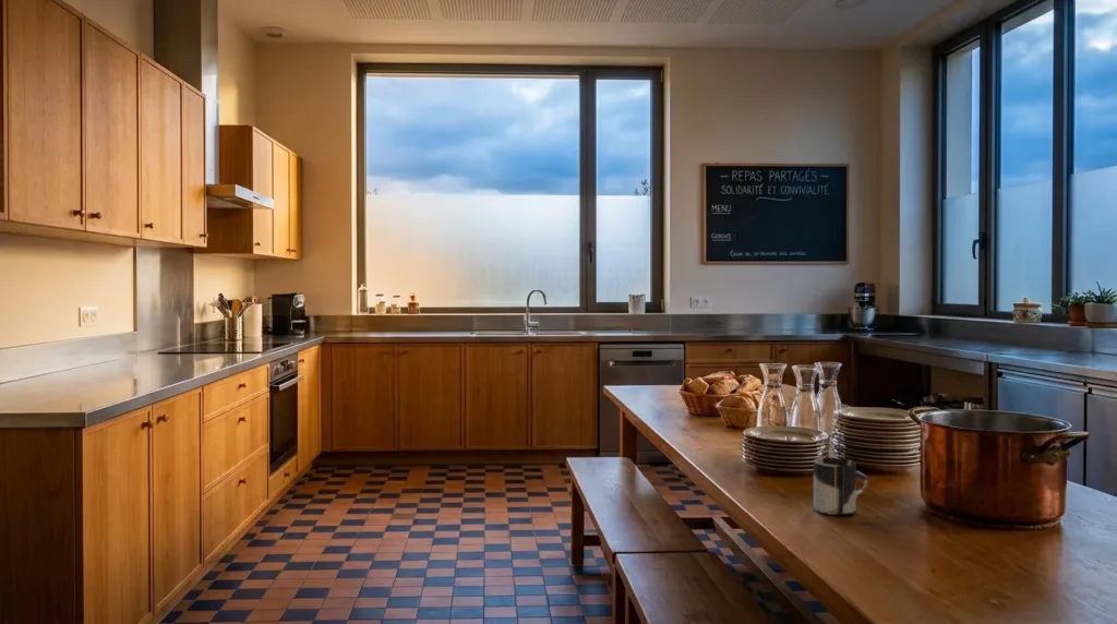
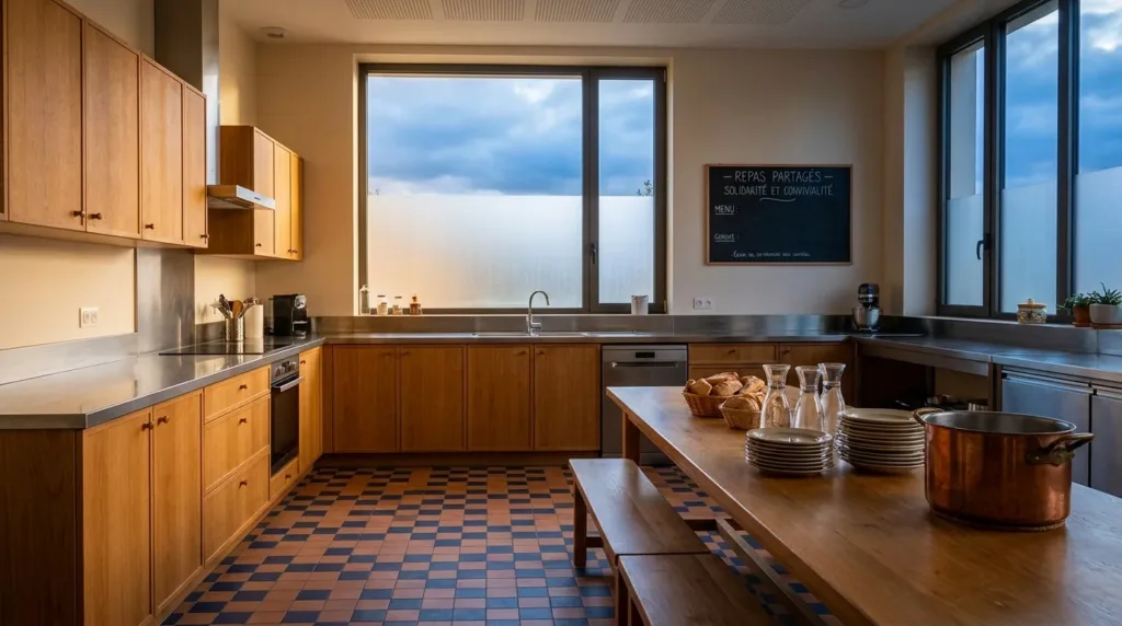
- cup (841, 485)
